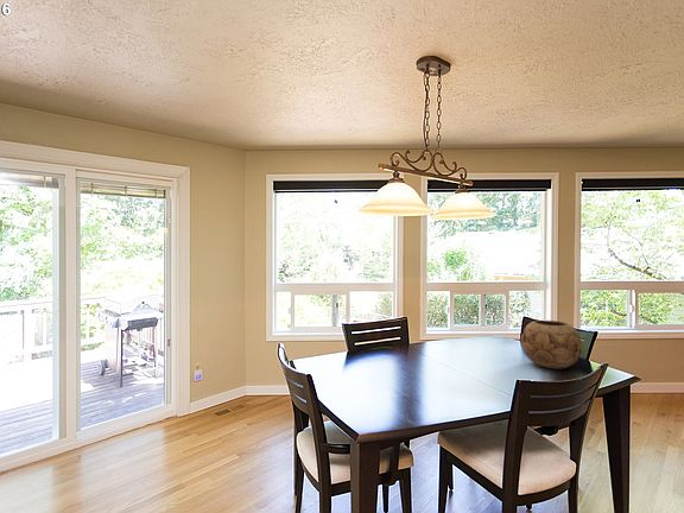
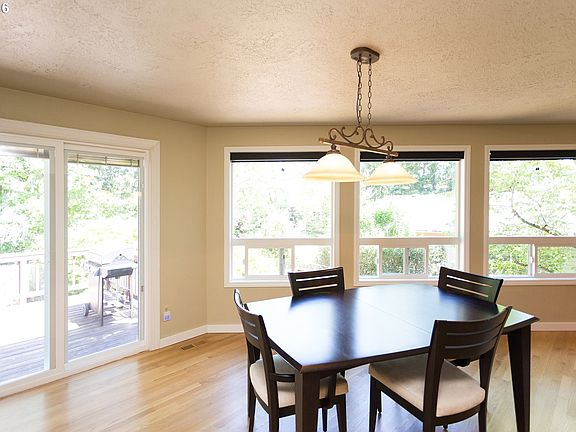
- decorative bowl (550, 343)
